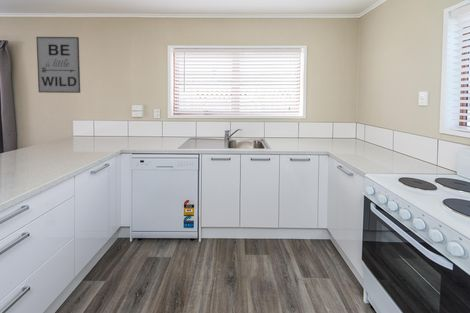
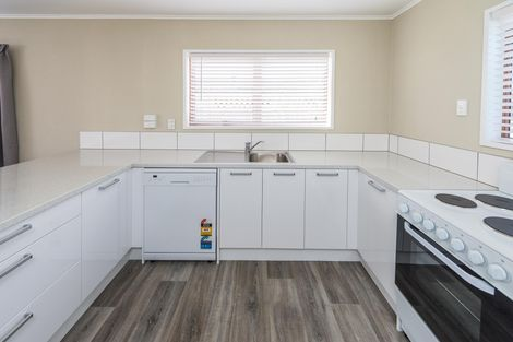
- wall art (58, 65)
